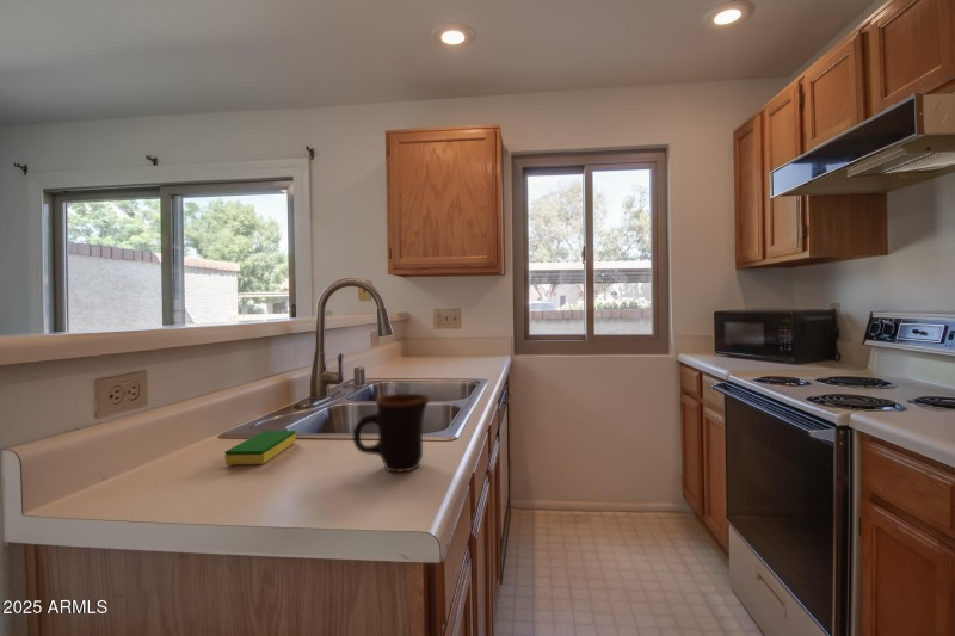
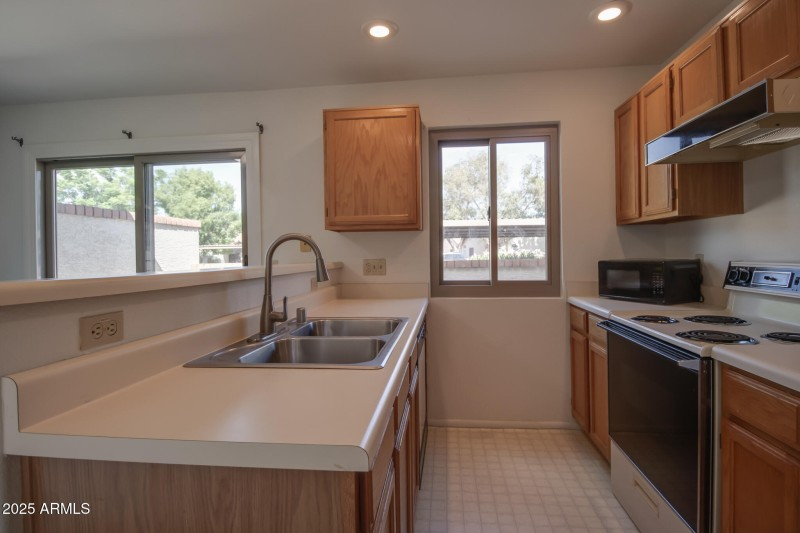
- dish sponge (263, 446)
- mug (390, 432)
